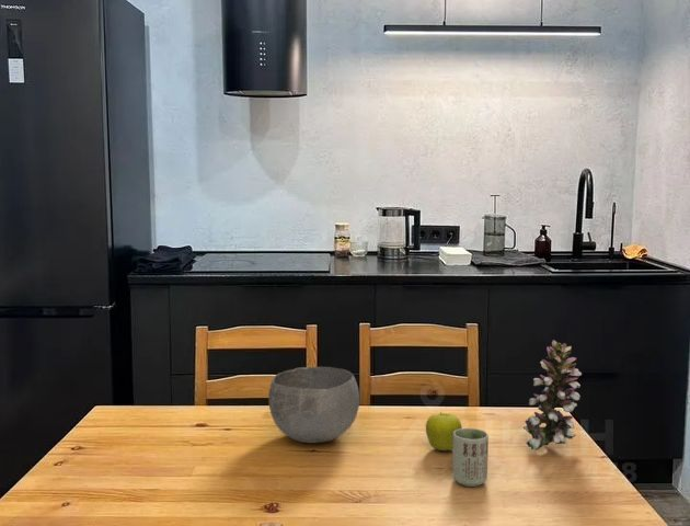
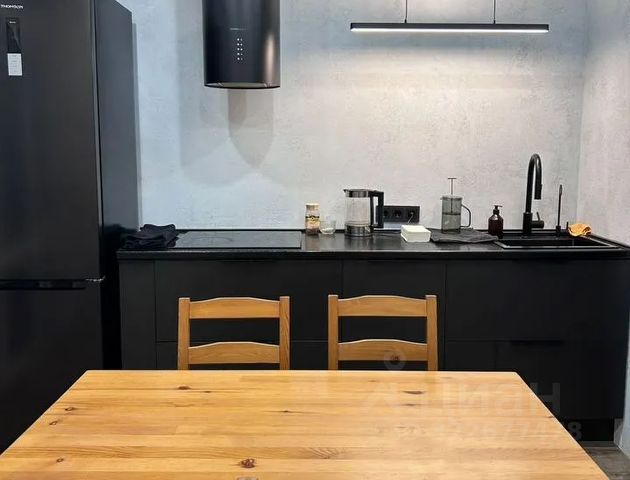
- fruit (442, 431)
- flower (552, 395)
- bowl (313, 407)
- cup (470, 457)
